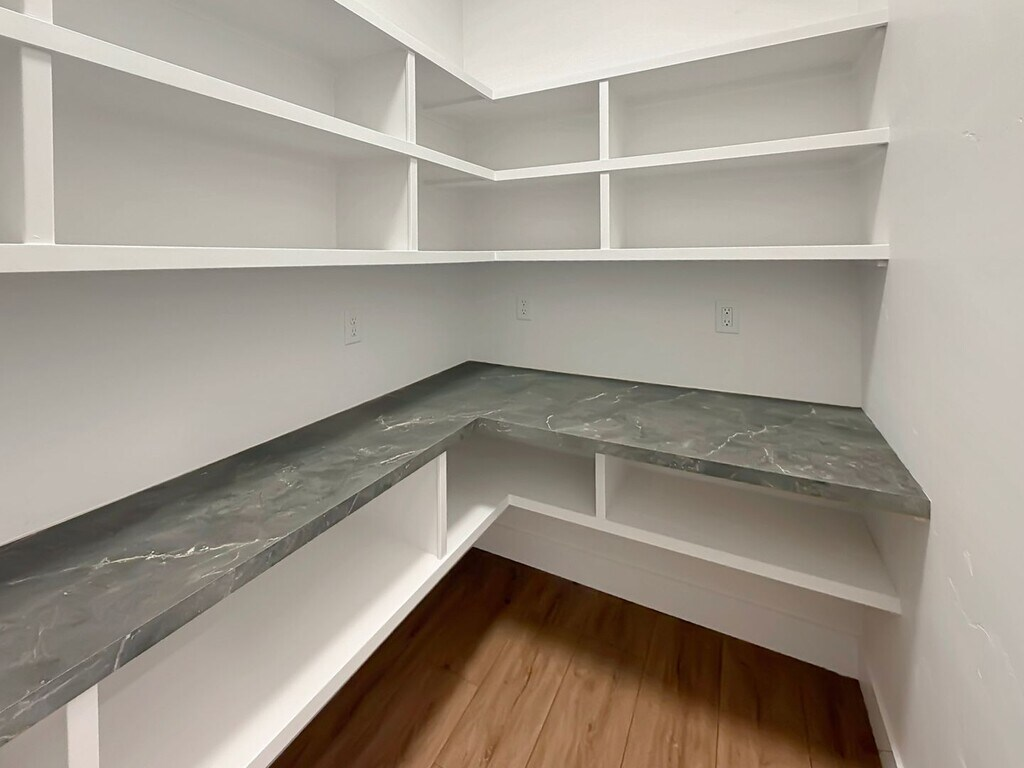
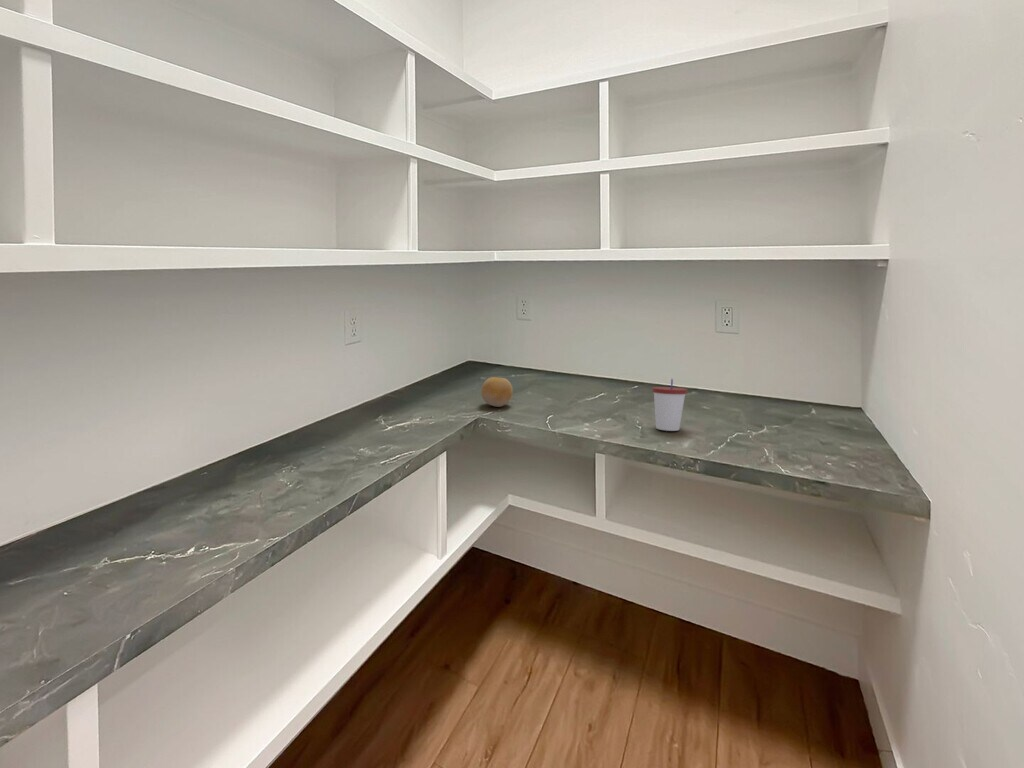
+ cup (668, 403)
+ fruit (496, 391)
